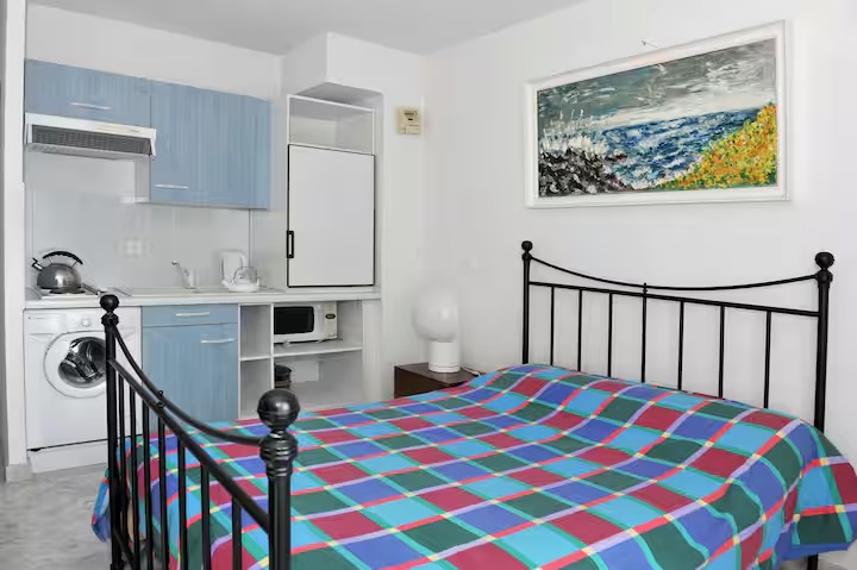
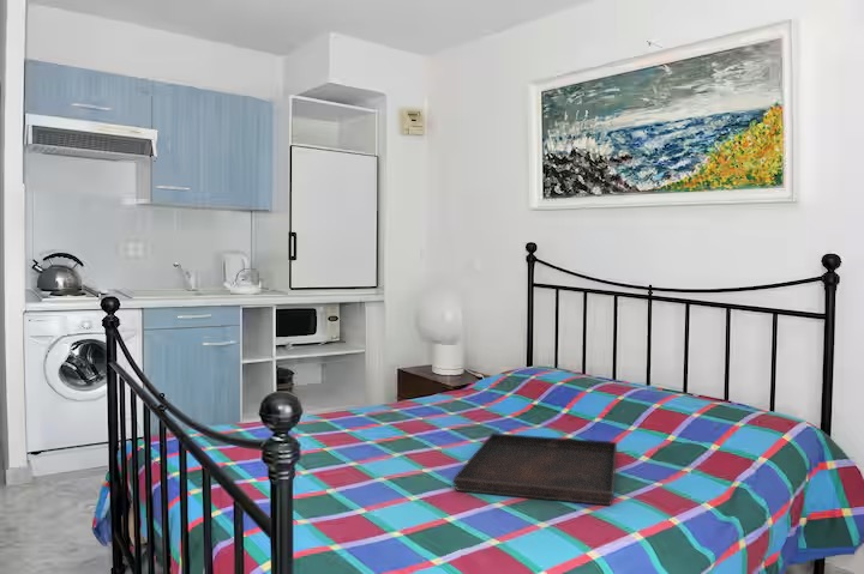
+ serving tray (542, 464)
